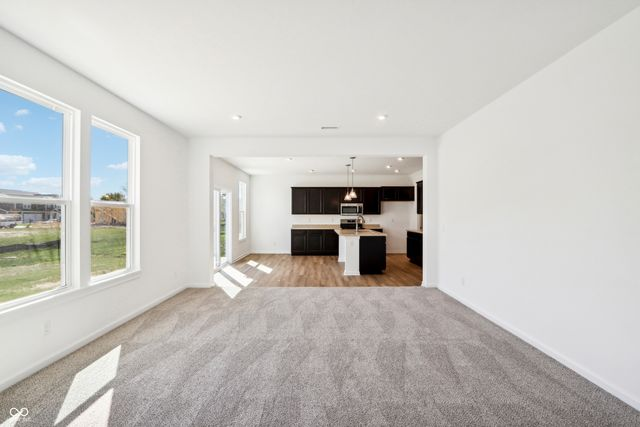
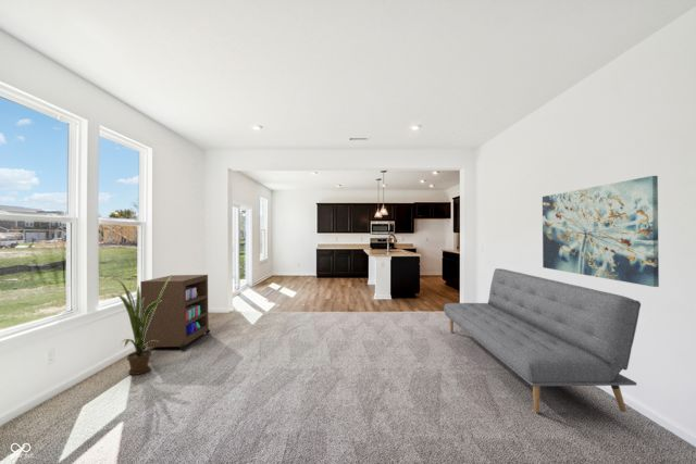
+ storage cabinet (176, 309)
+ wall art (587, 231)
+ house plant (133, 325)
+ sofa (512, 319)
